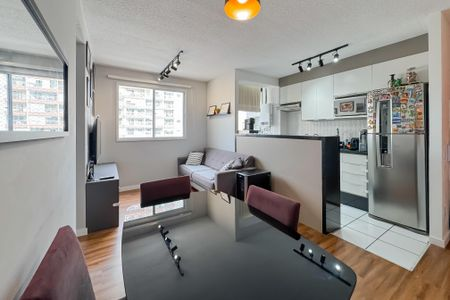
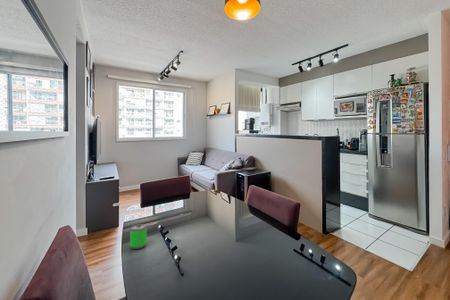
+ soda can (138, 236)
